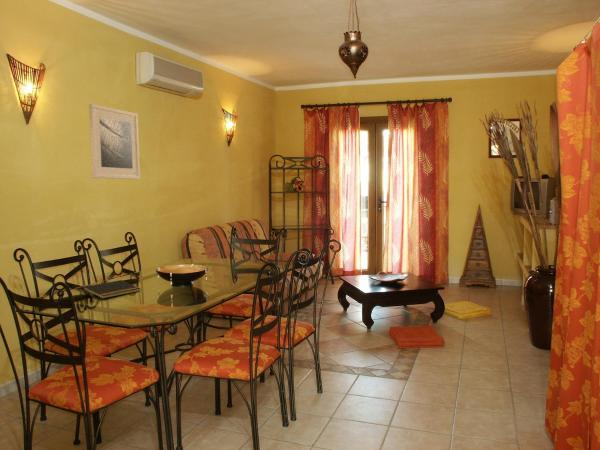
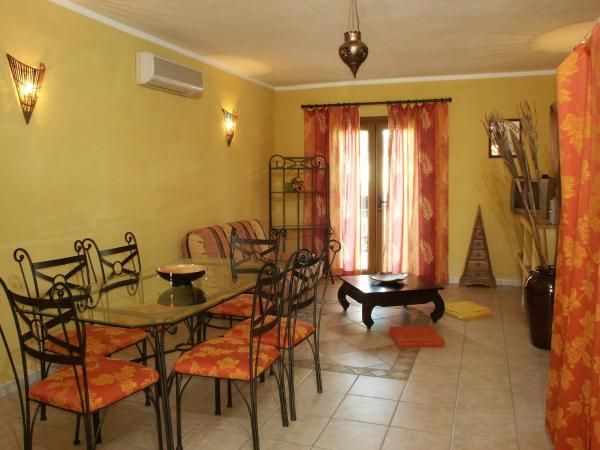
- notepad (112, 288)
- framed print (116, 144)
